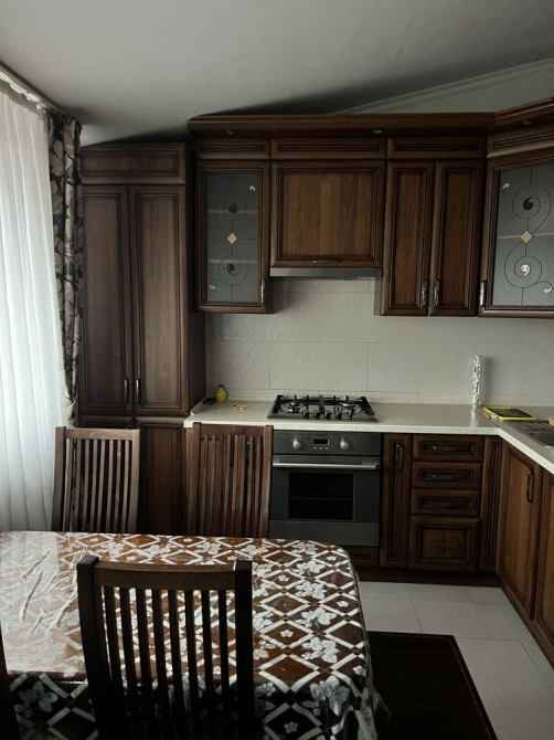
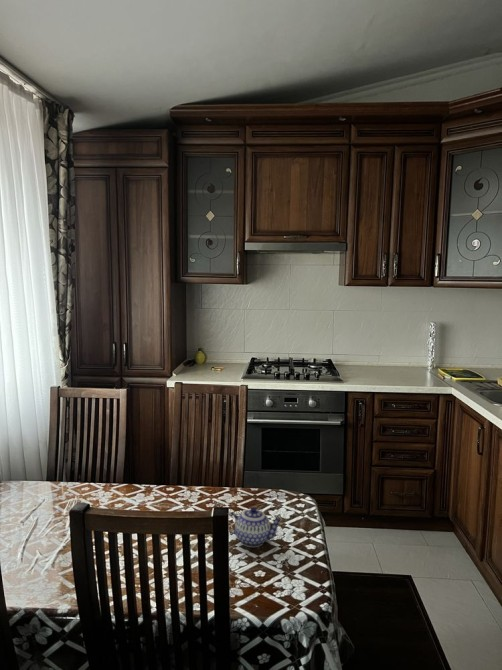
+ teapot (252, 524)
